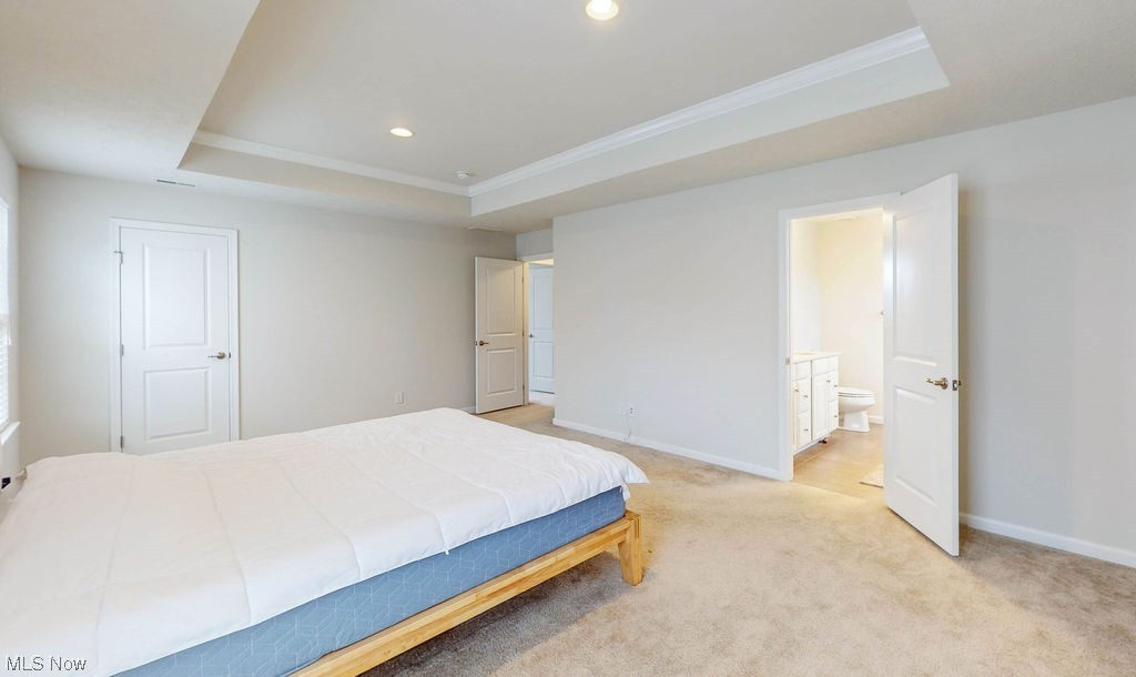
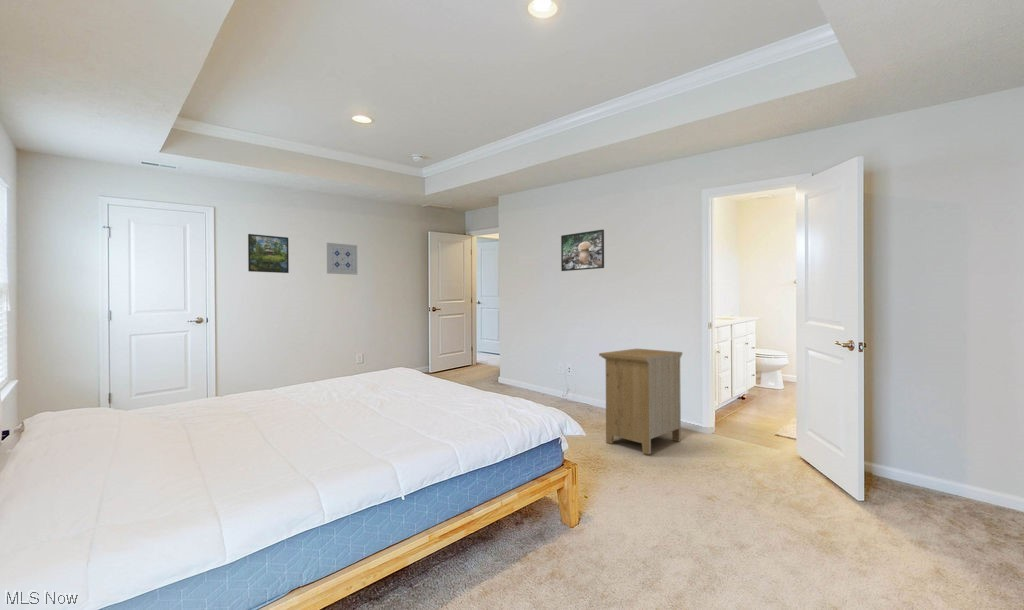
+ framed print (581, 251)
+ nightstand (641, 397)
+ wall art (342, 259)
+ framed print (268, 254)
